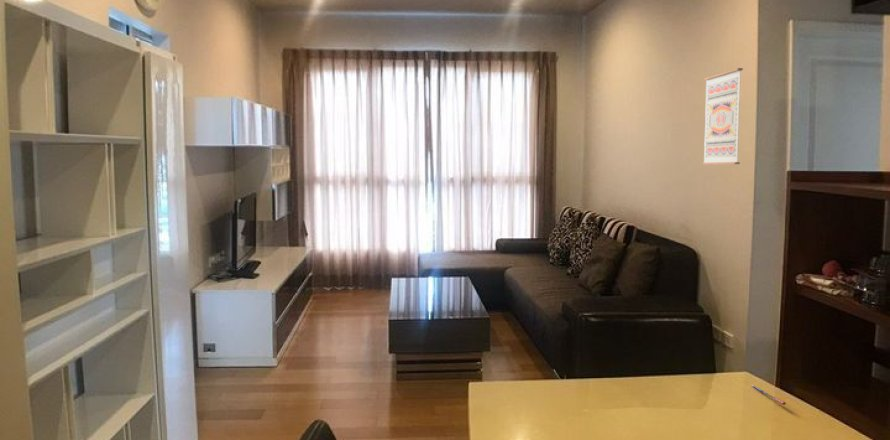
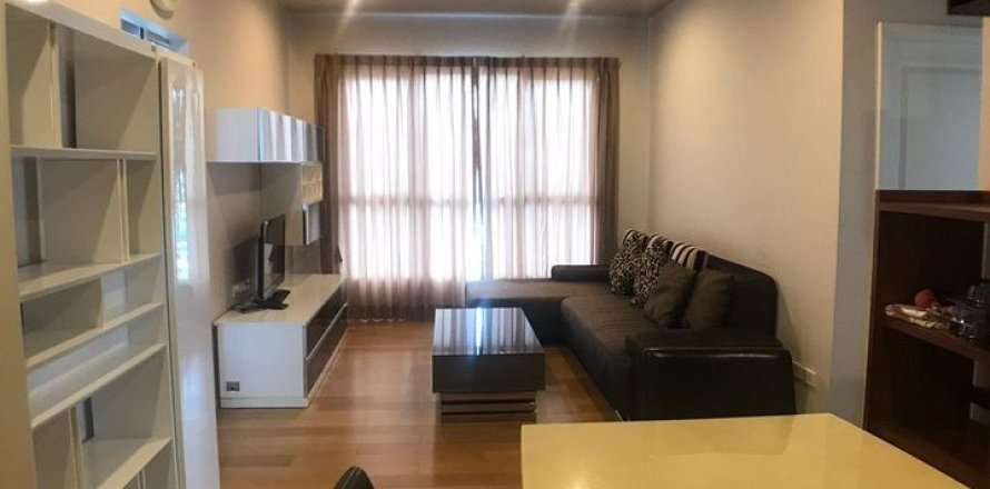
- pen (767, 394)
- wall art (721, 119)
